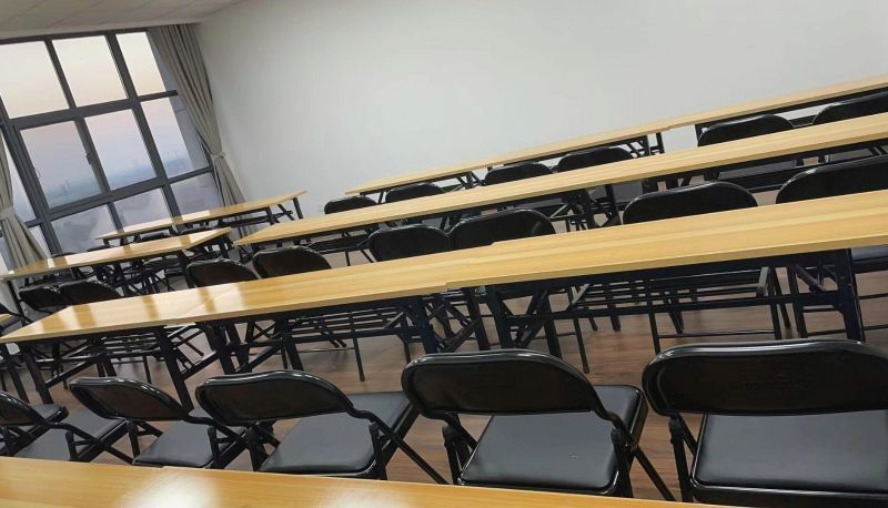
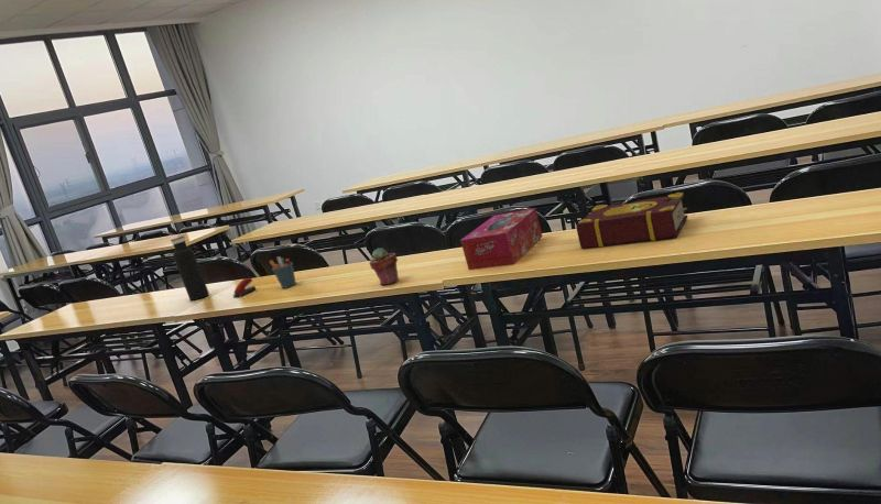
+ stapler (243, 286)
+ potted succulent (384, 264)
+ tissue box (503, 238)
+ water bottle (188, 267)
+ pen holder (283, 270)
+ book (633, 220)
